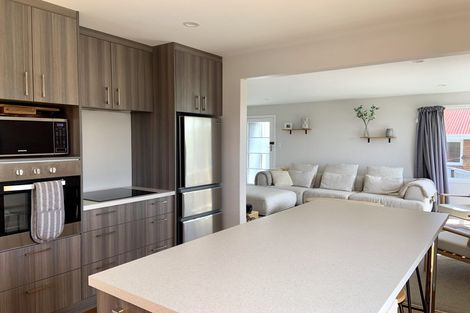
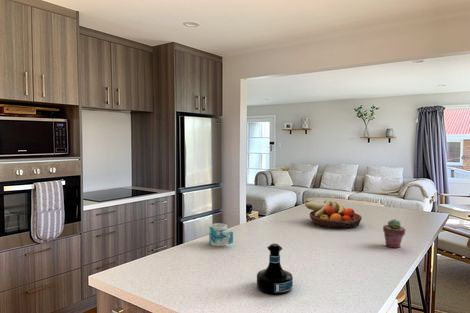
+ mug (221, 235)
+ tequila bottle (274, 266)
+ potted succulent (393, 232)
+ fruit bowl (334, 212)
